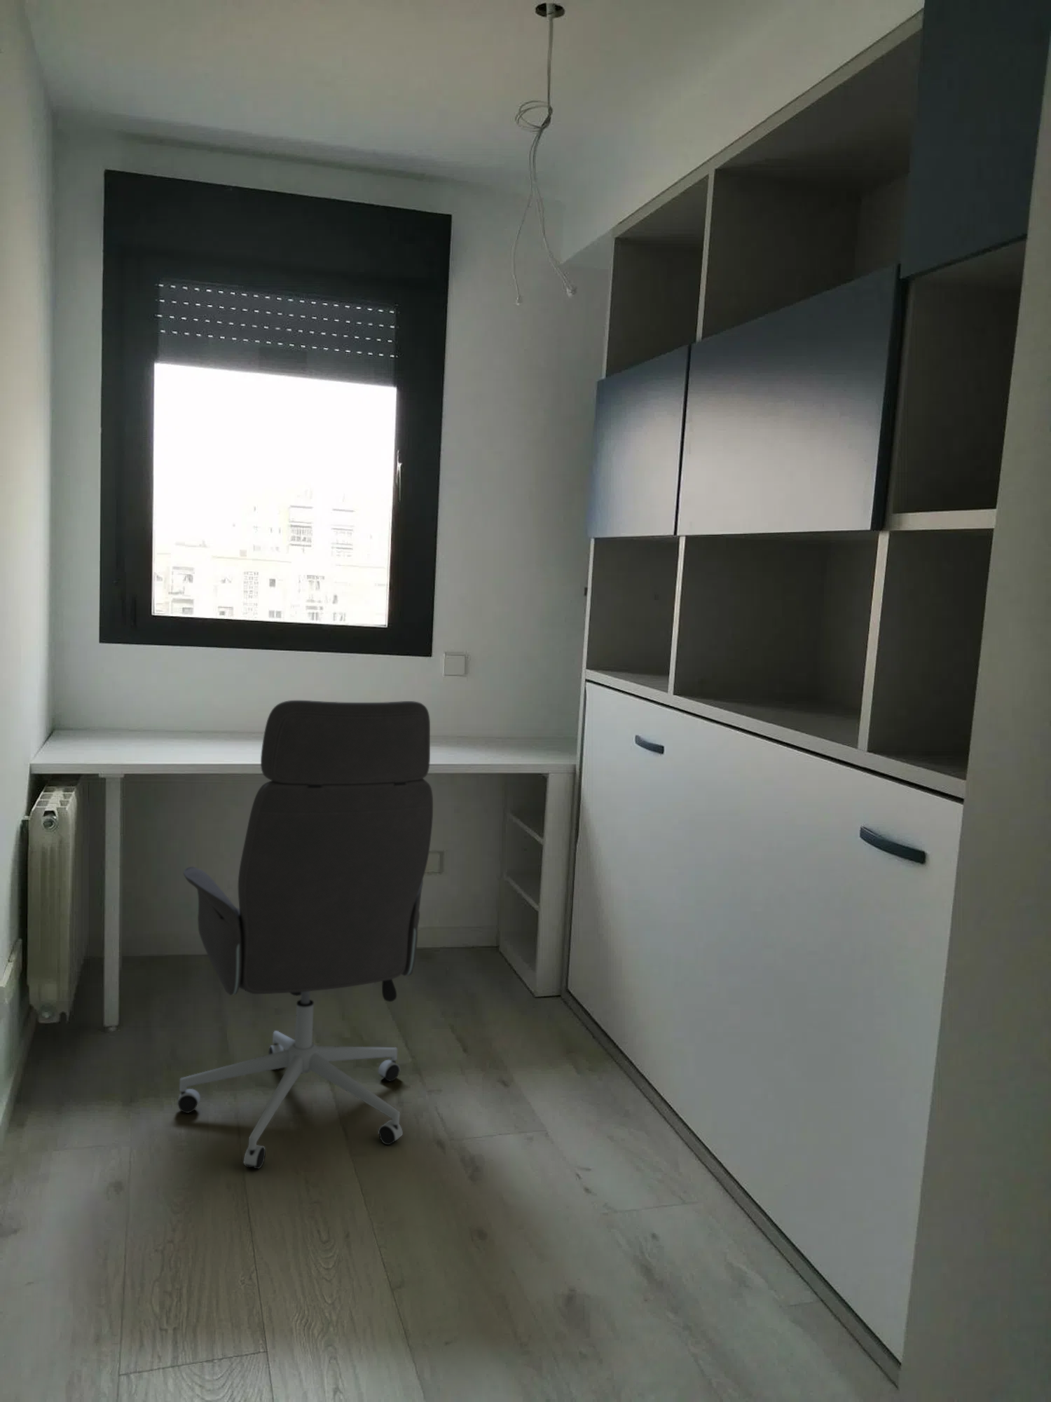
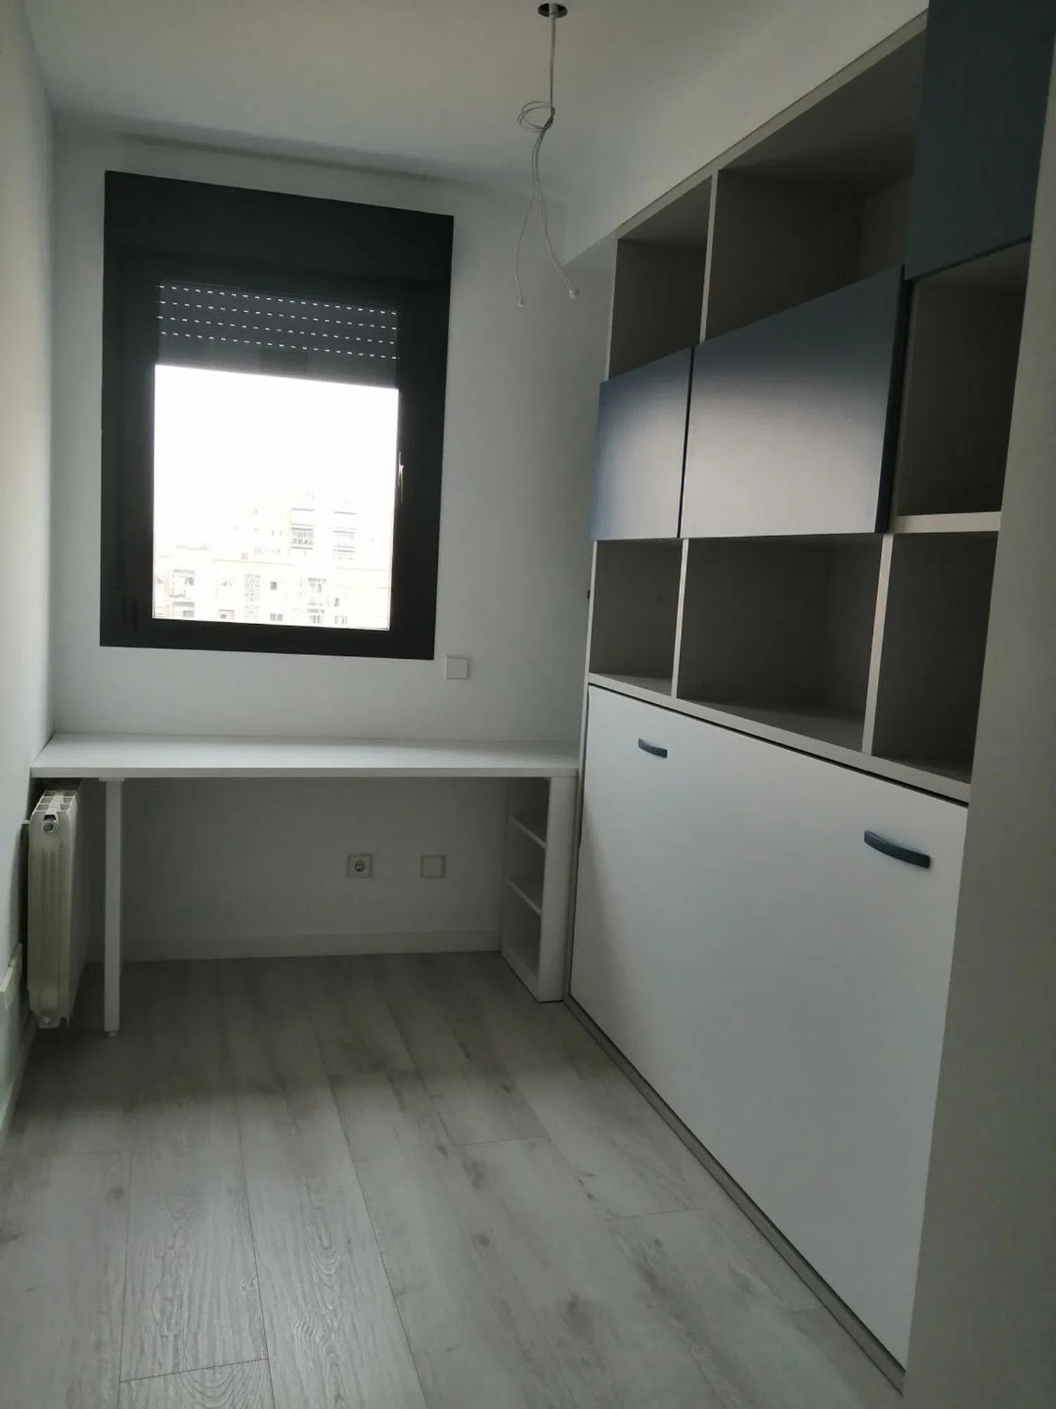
- office chair (312, 905)
